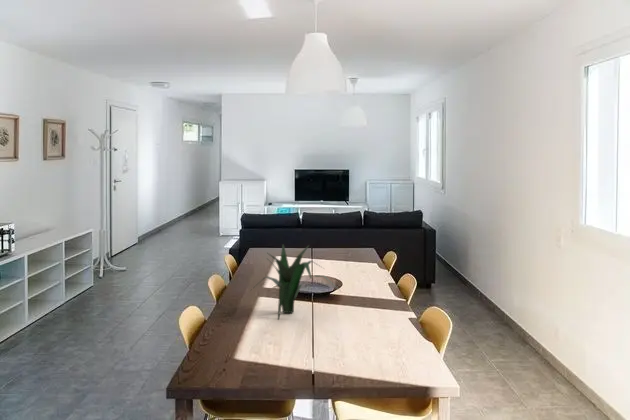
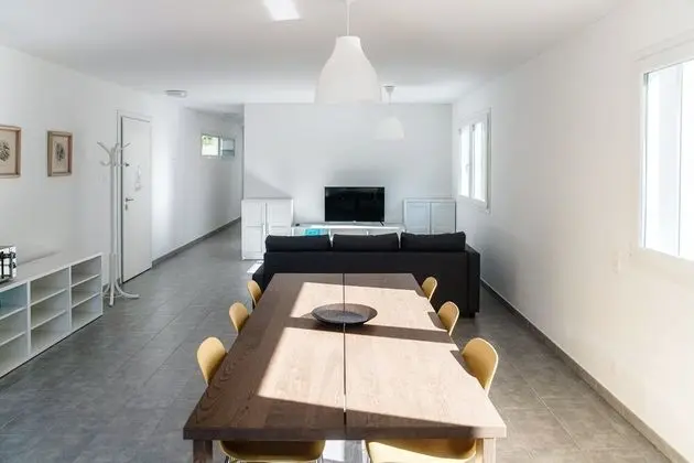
- plant (290, 280)
